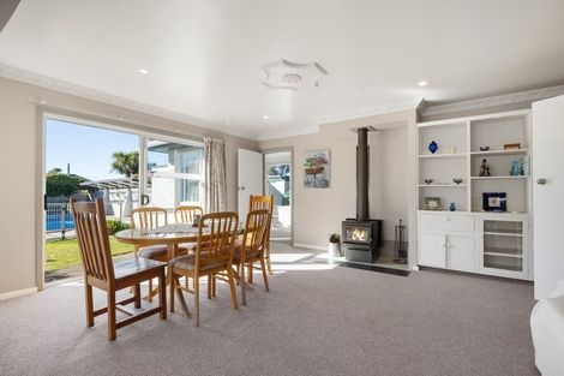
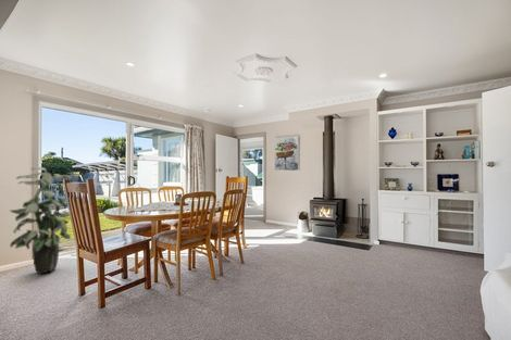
+ indoor plant (42, 218)
